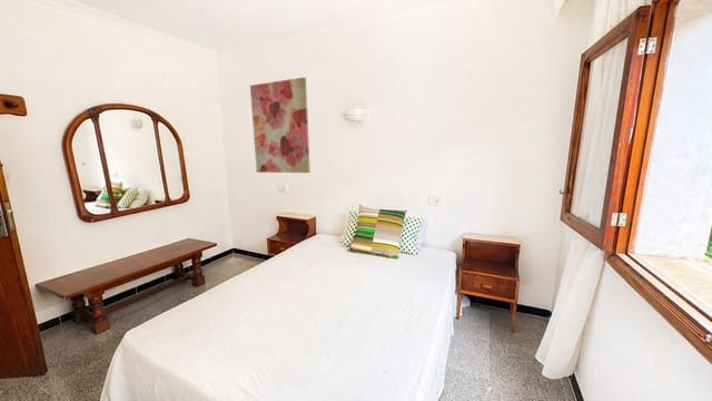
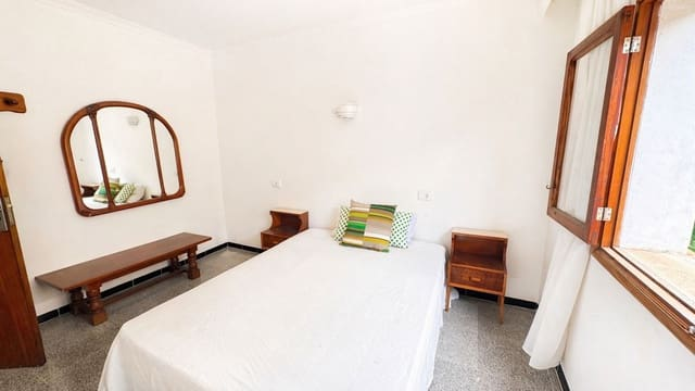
- wall art (279, 128)
